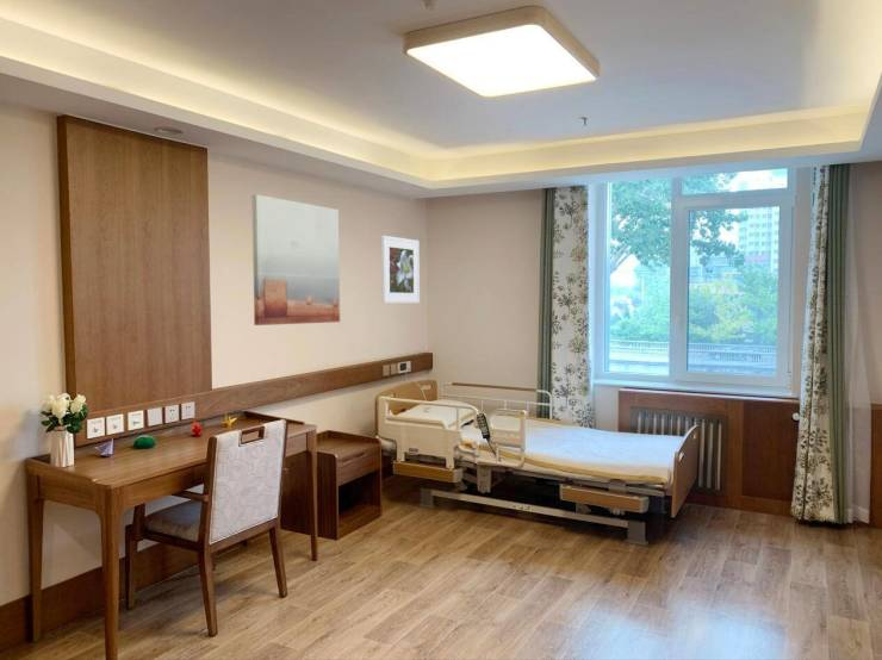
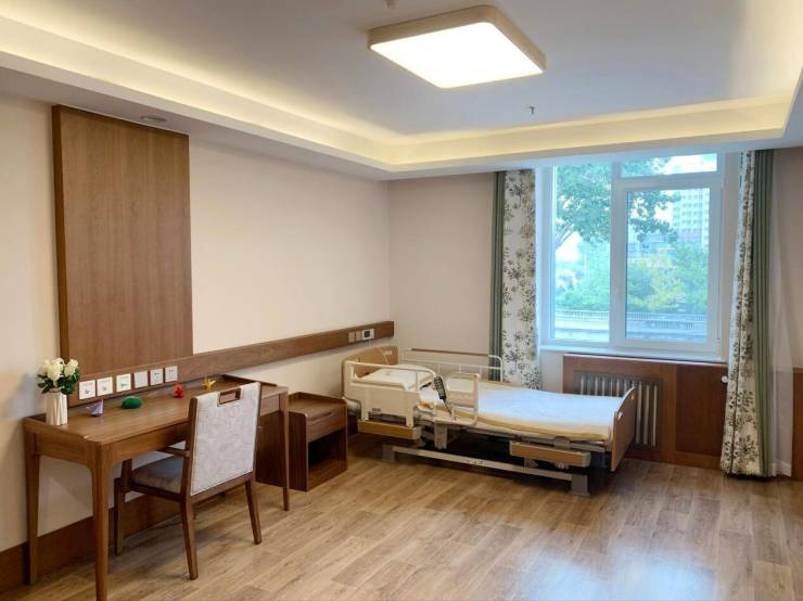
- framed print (400, 270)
- wall art (298, 263)
